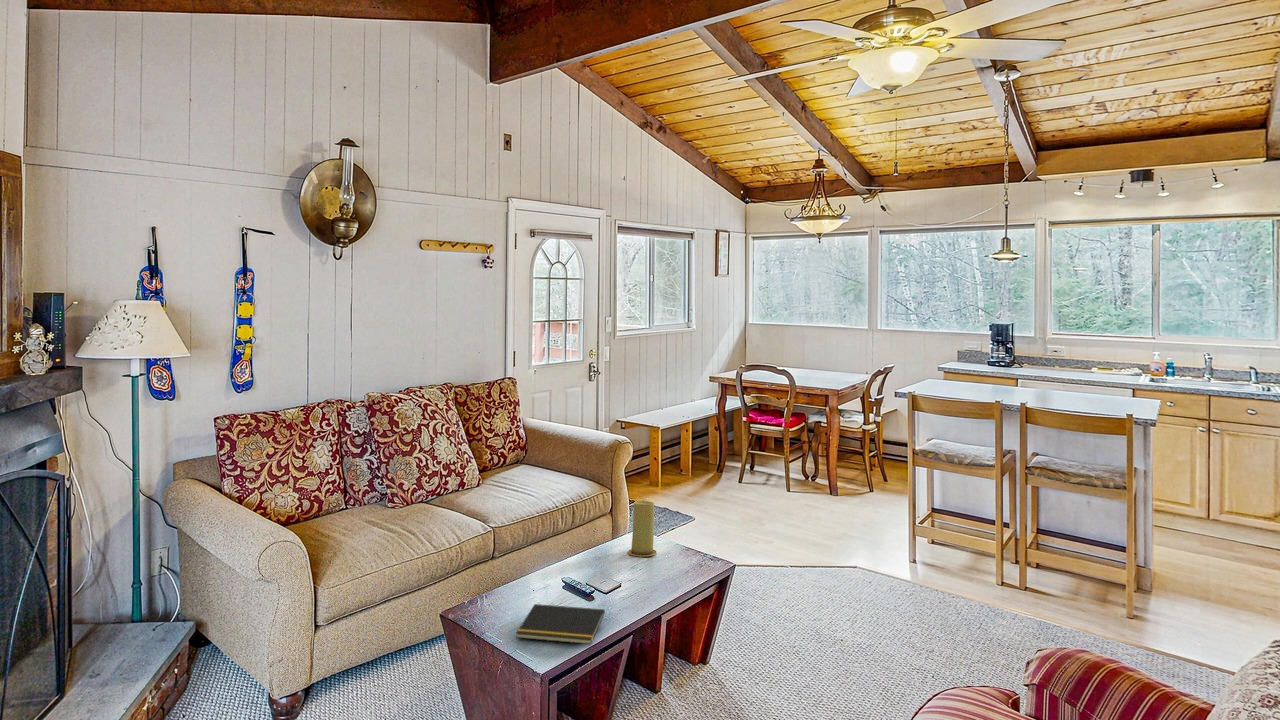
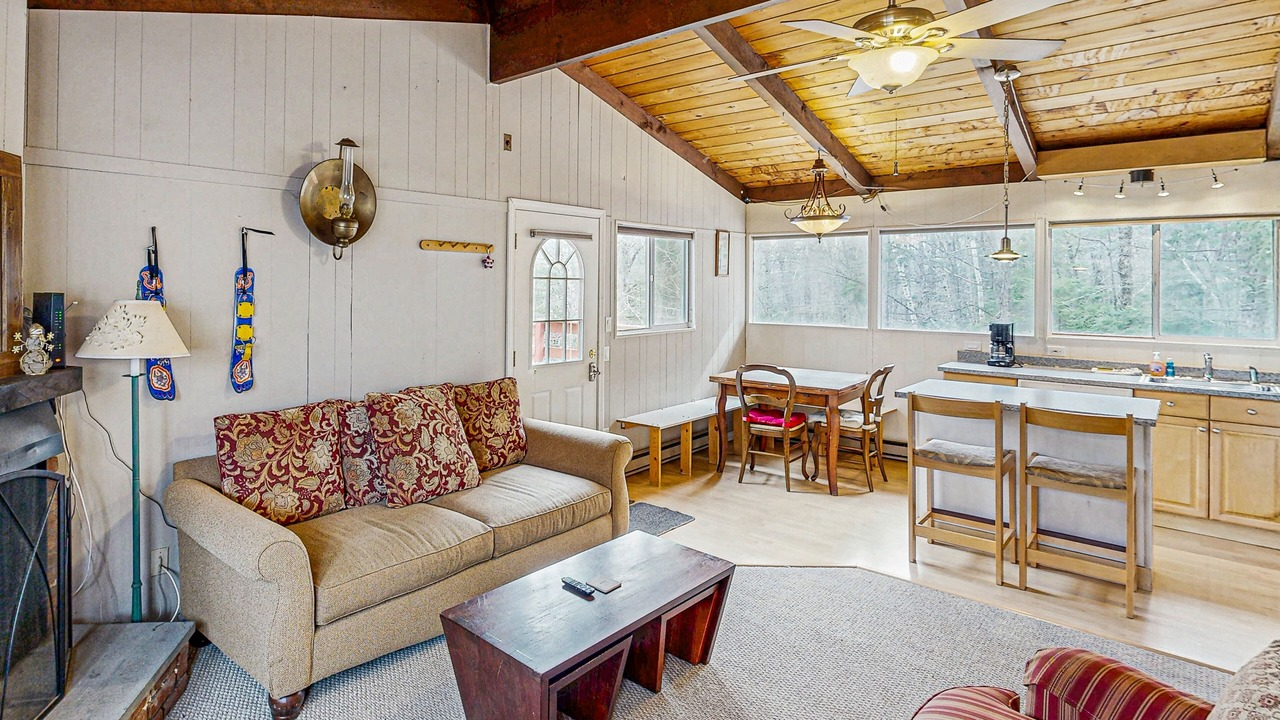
- candle (642, 527)
- notepad (561, 623)
